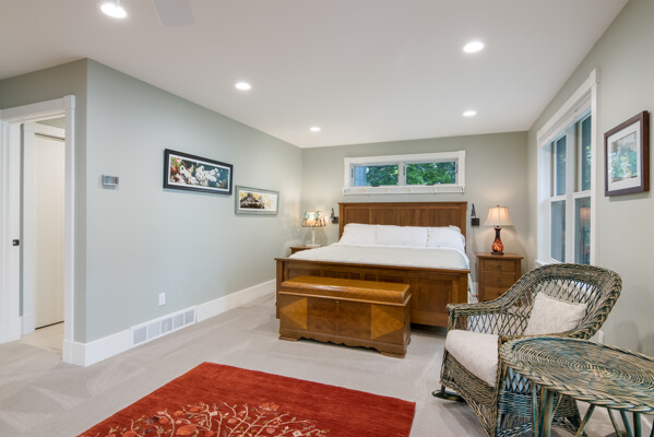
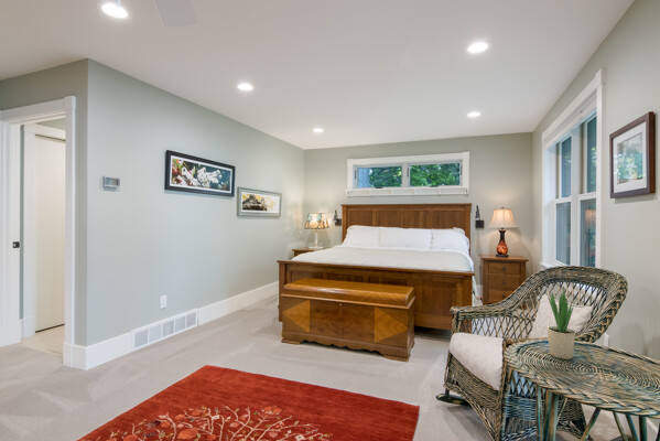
+ potted plant (560, 319)
